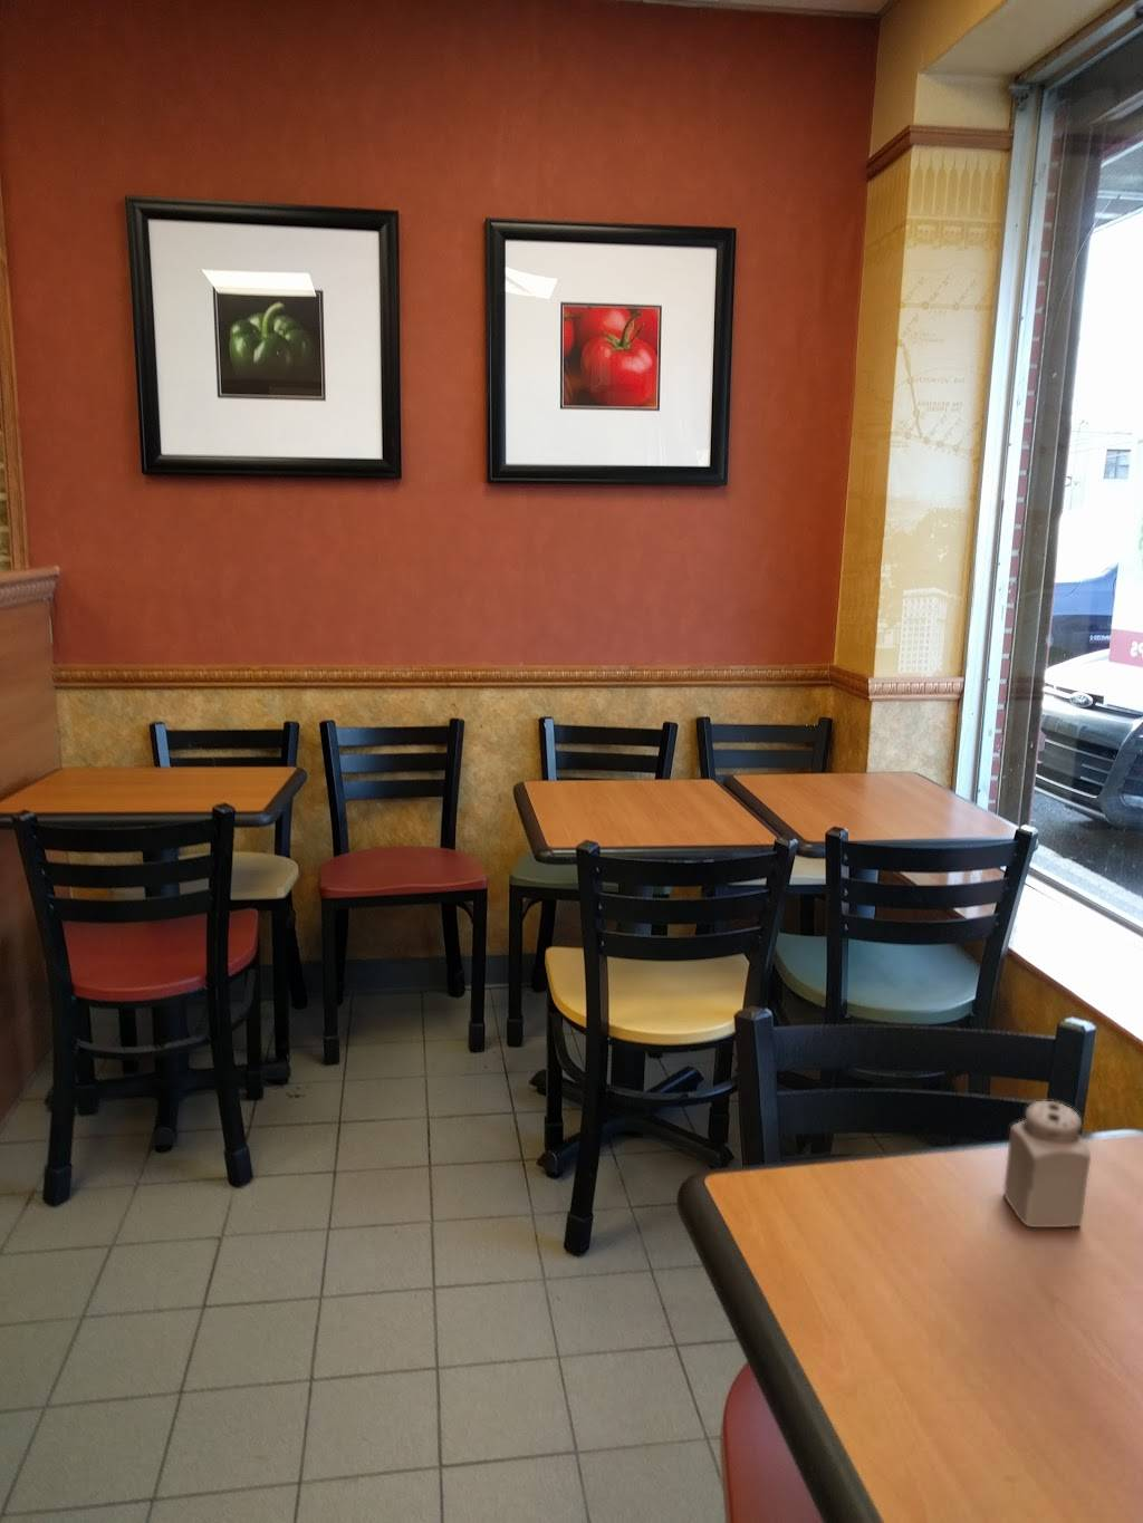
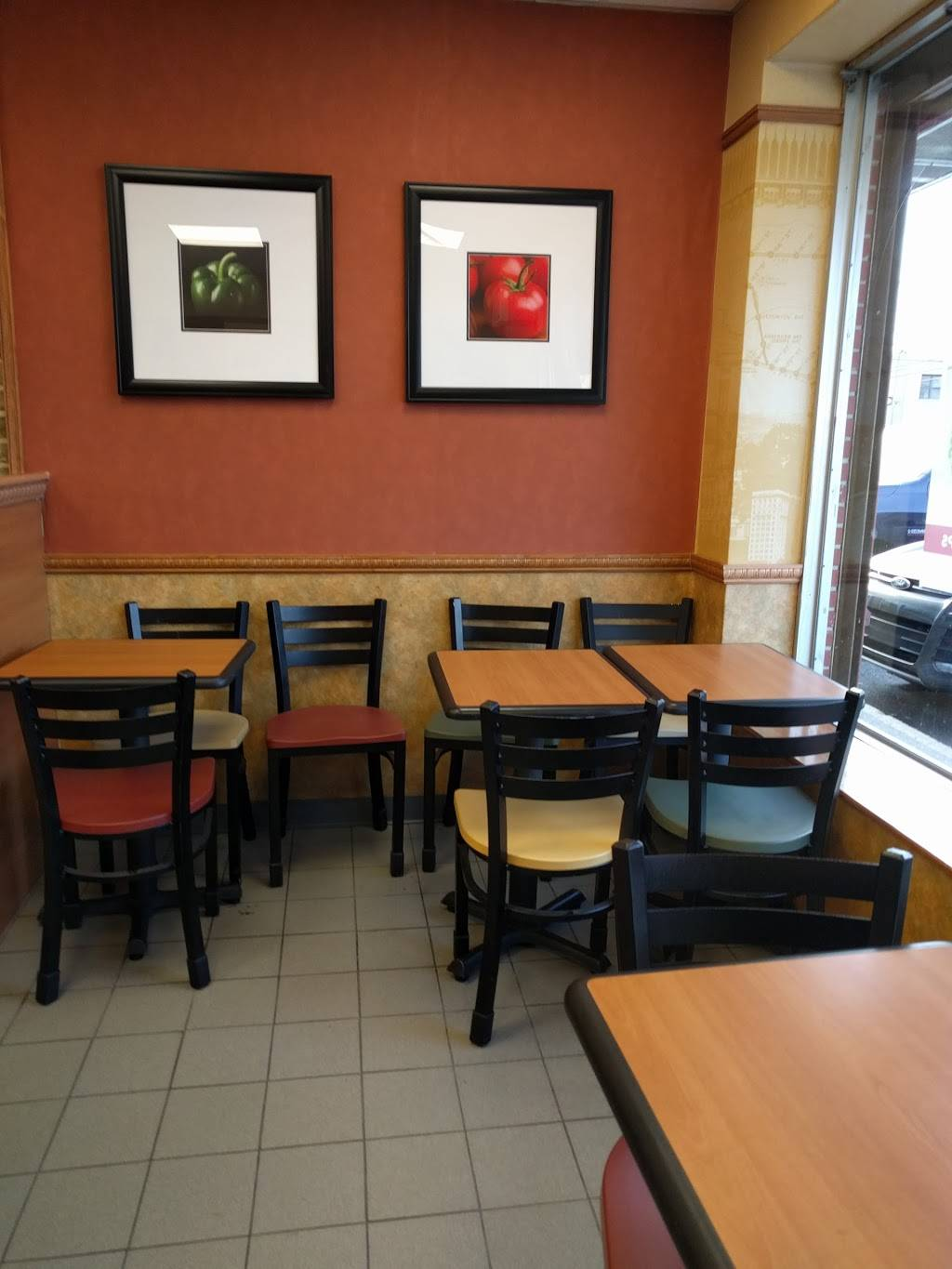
- salt shaker (1047, 1161)
